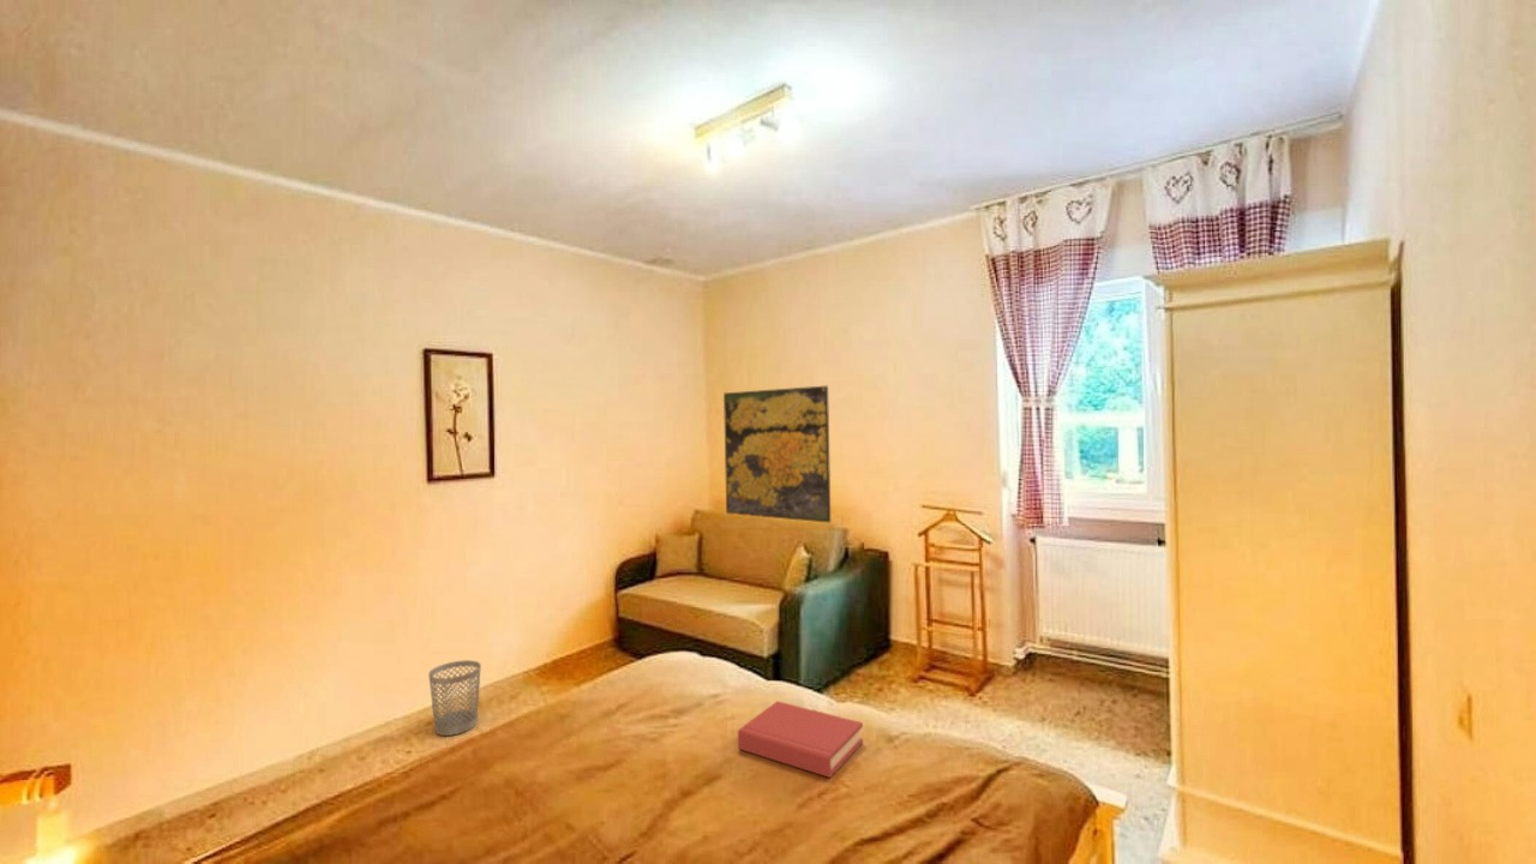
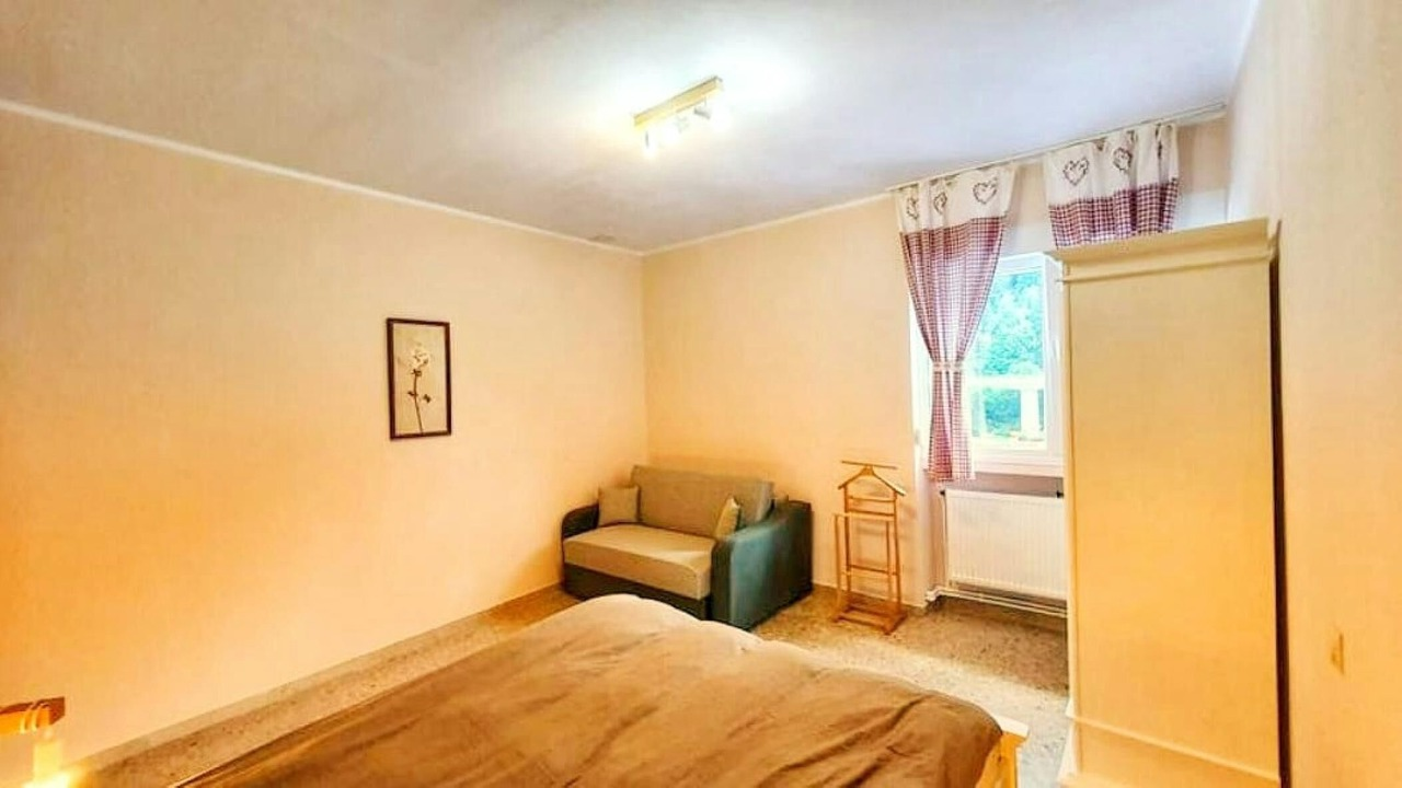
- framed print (774, 454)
- wastebasket (455, 697)
- hardback book (800, 736)
